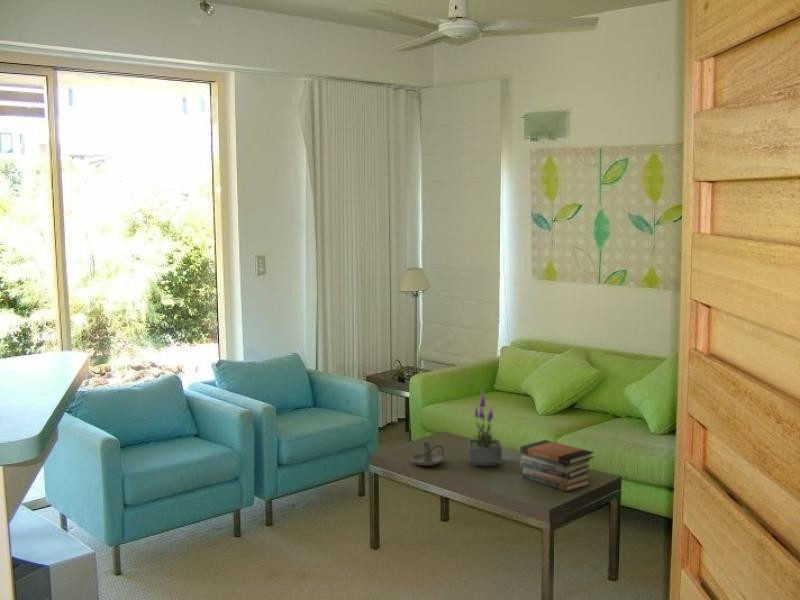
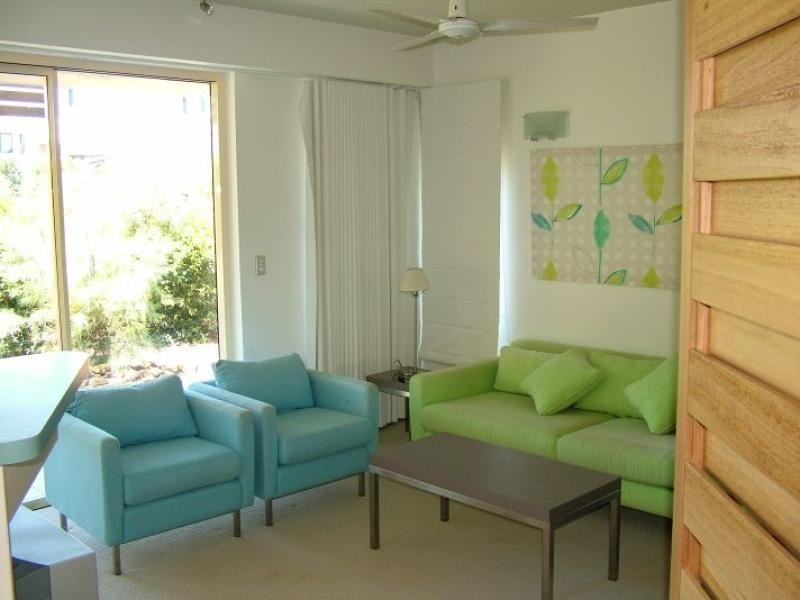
- candle holder (429, 452)
- book stack (555, 464)
- potted plant (484, 426)
